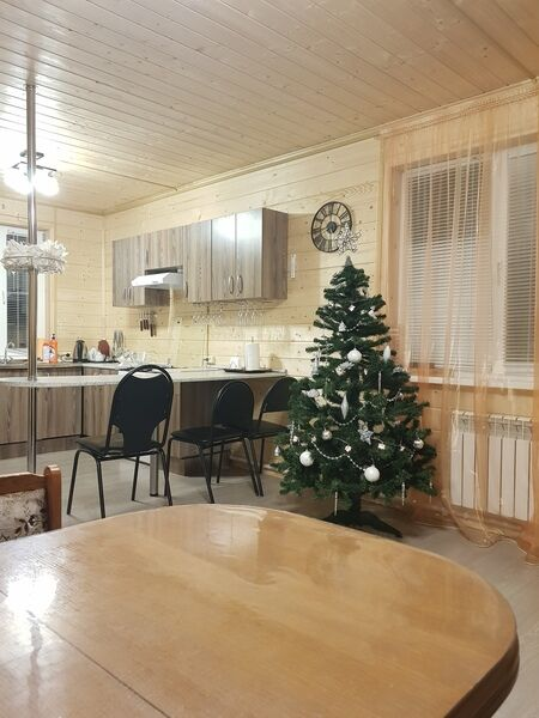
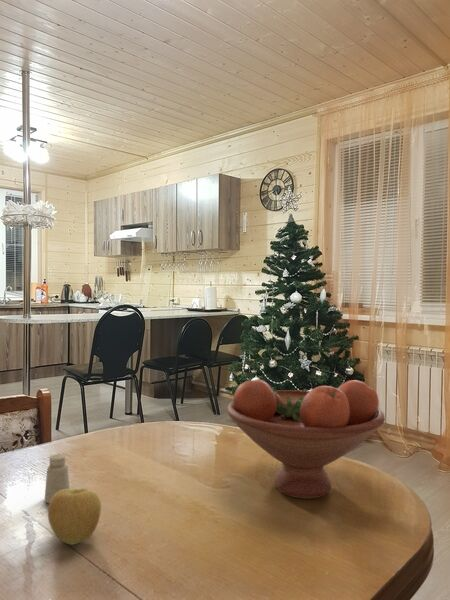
+ fruit bowl (303, 432)
+ saltshaker (57, 477)
+ apple (74, 515)
